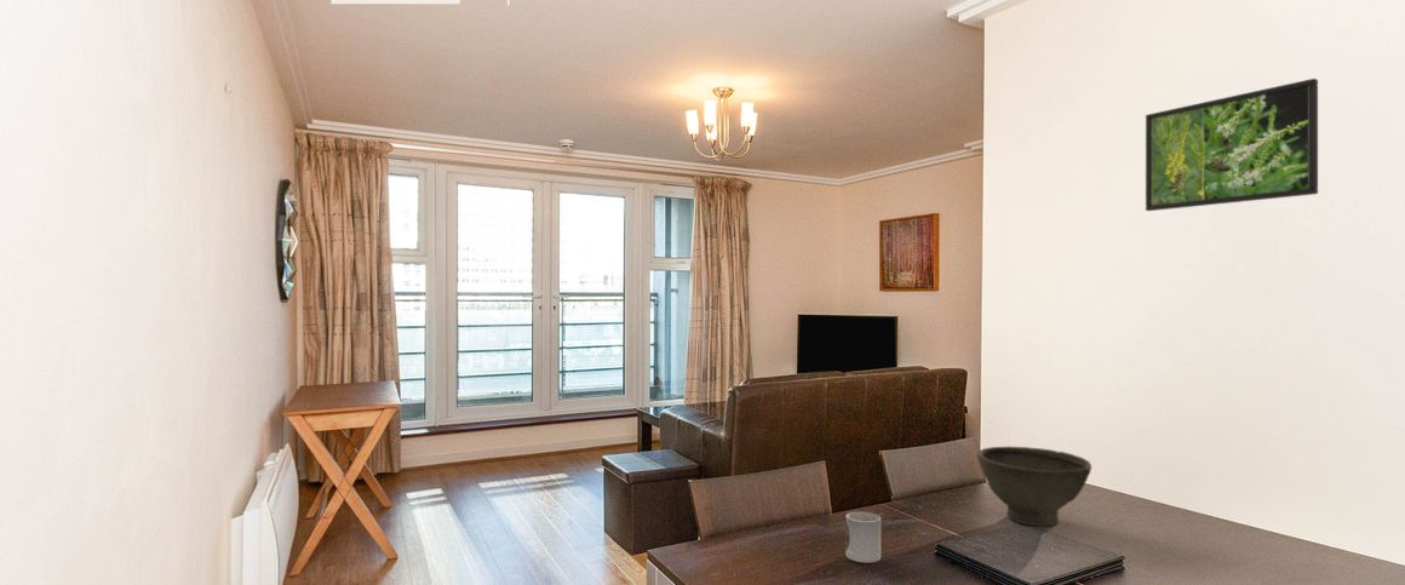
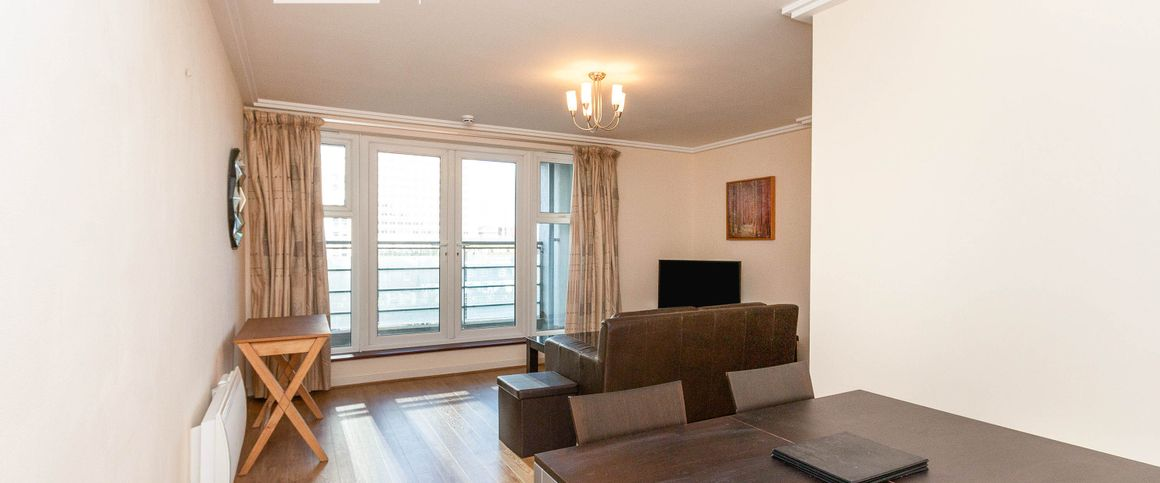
- bowl (1032, 487)
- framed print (1223, 150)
- cup (864, 534)
